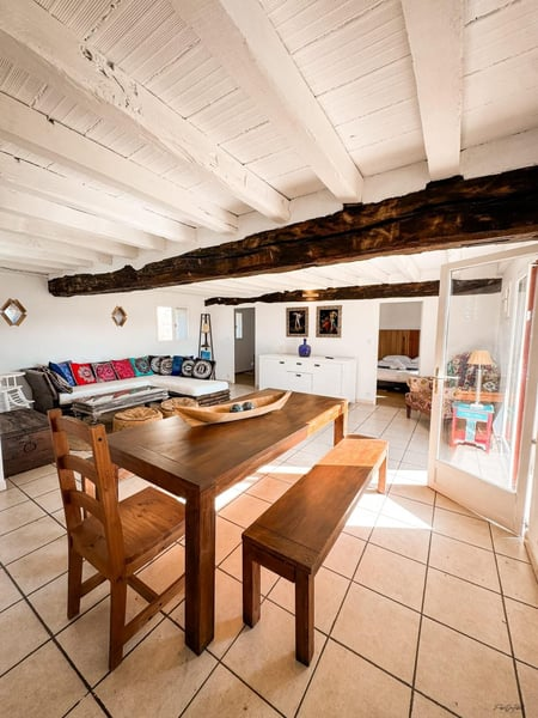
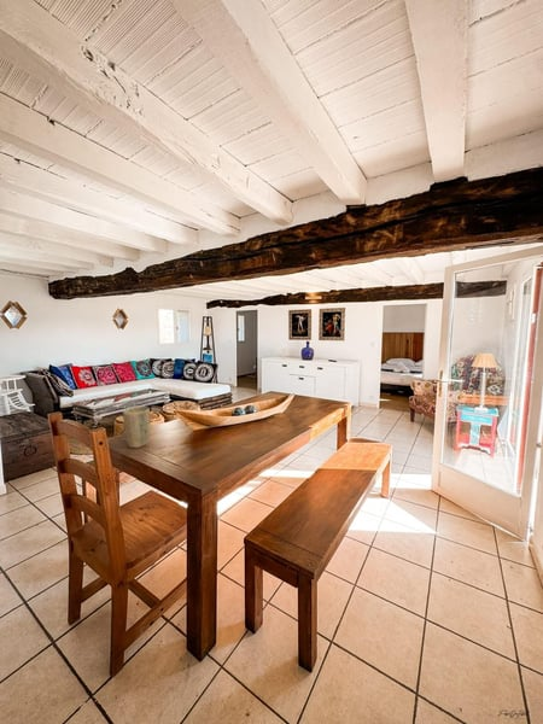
+ plant pot (136, 427)
